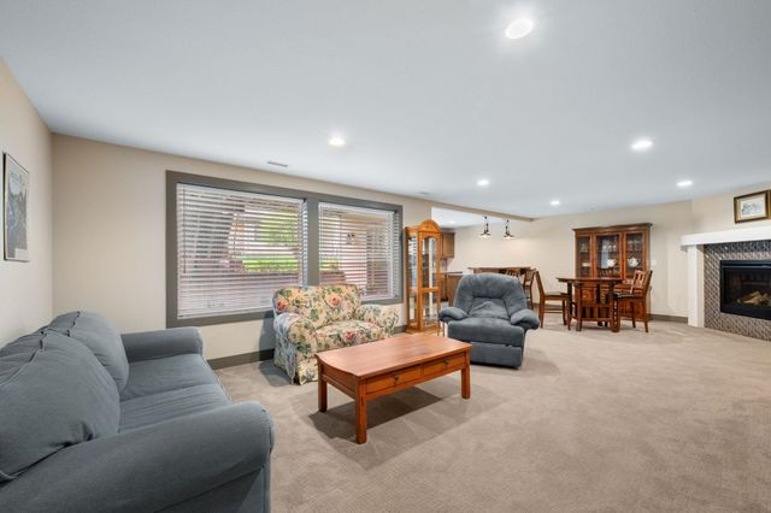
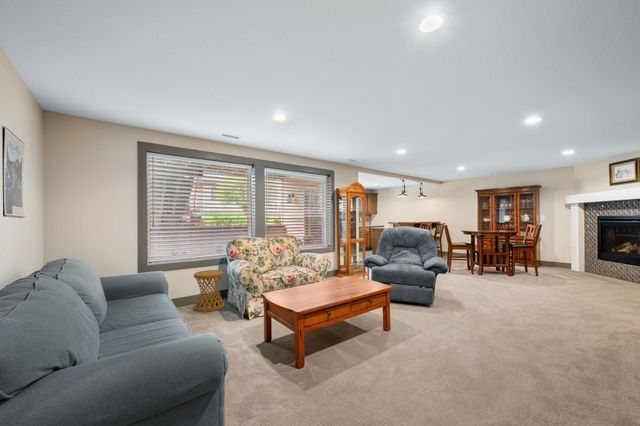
+ side table (208, 290)
